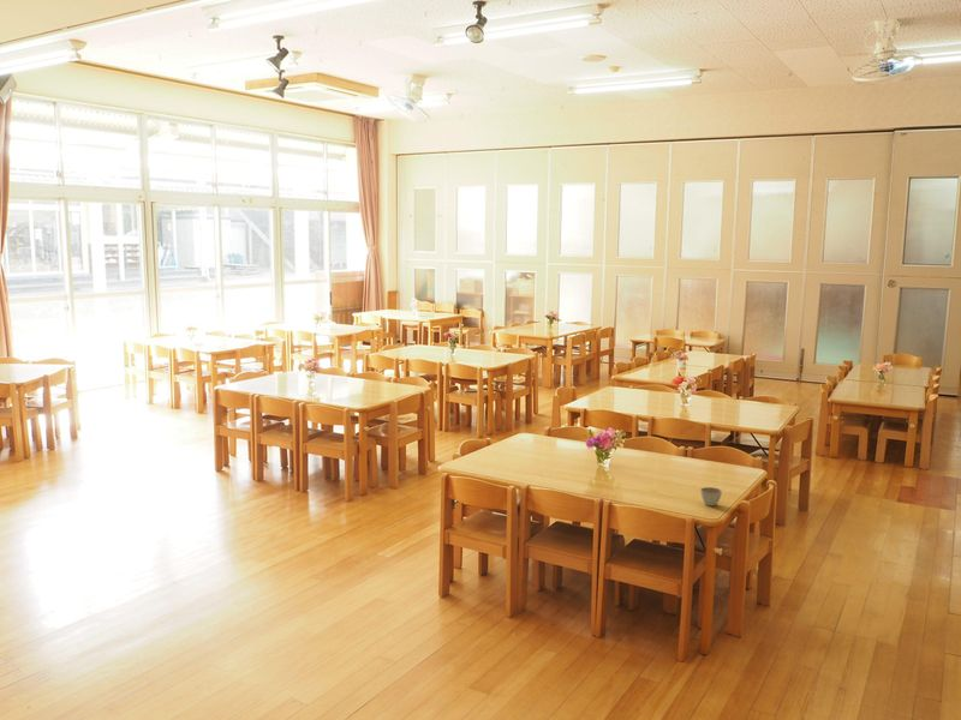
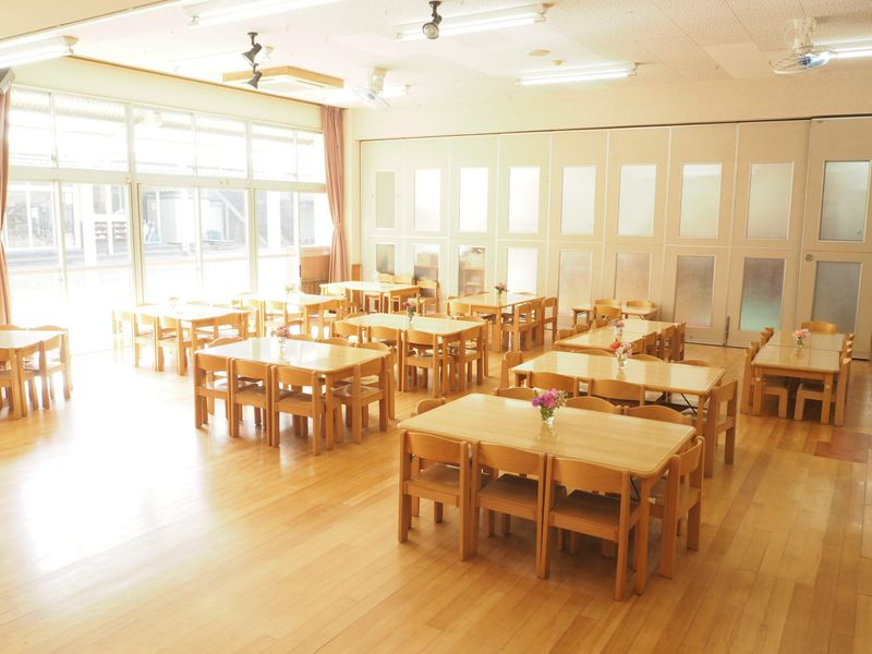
- flower pot (710, 497)
